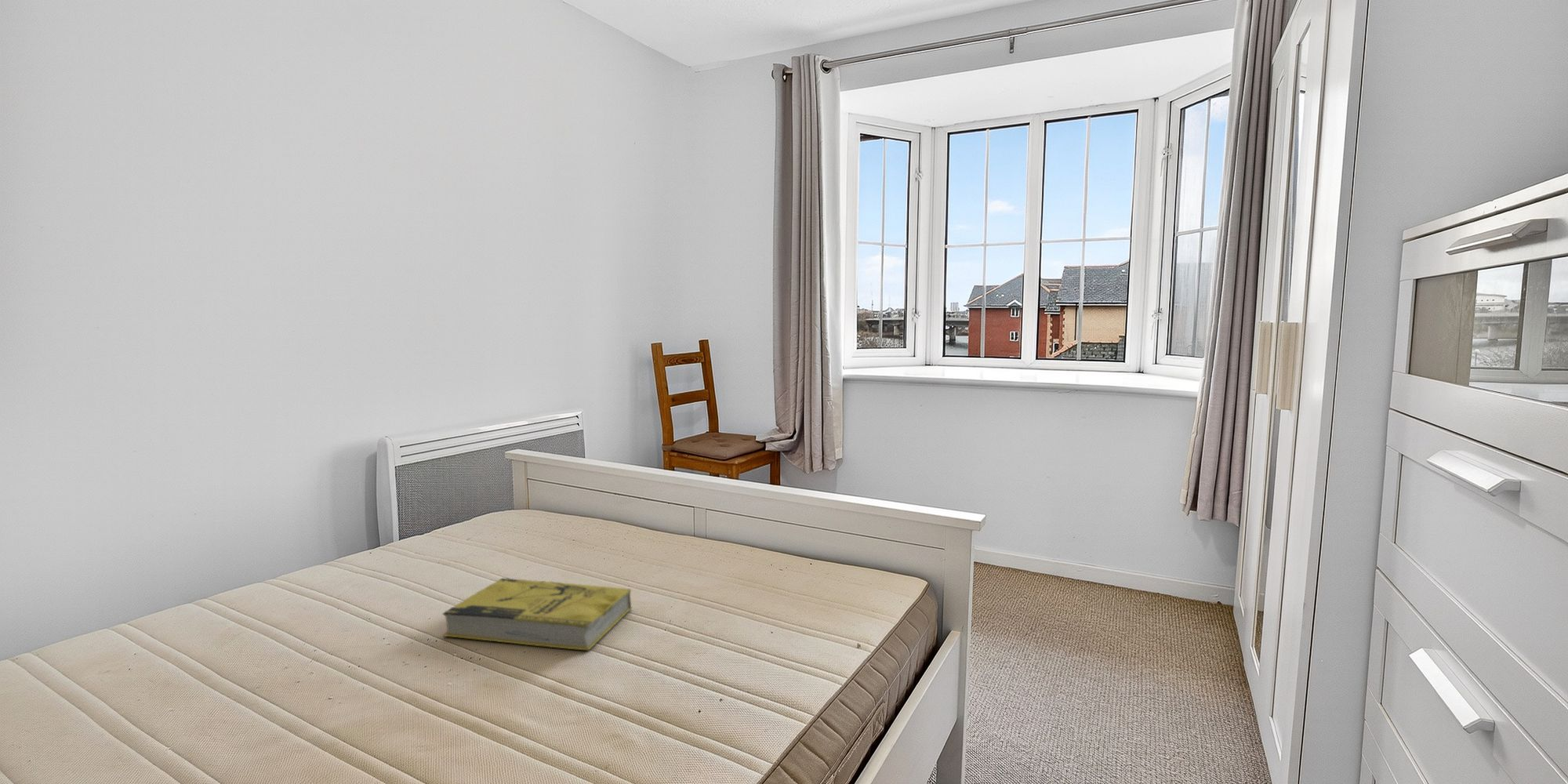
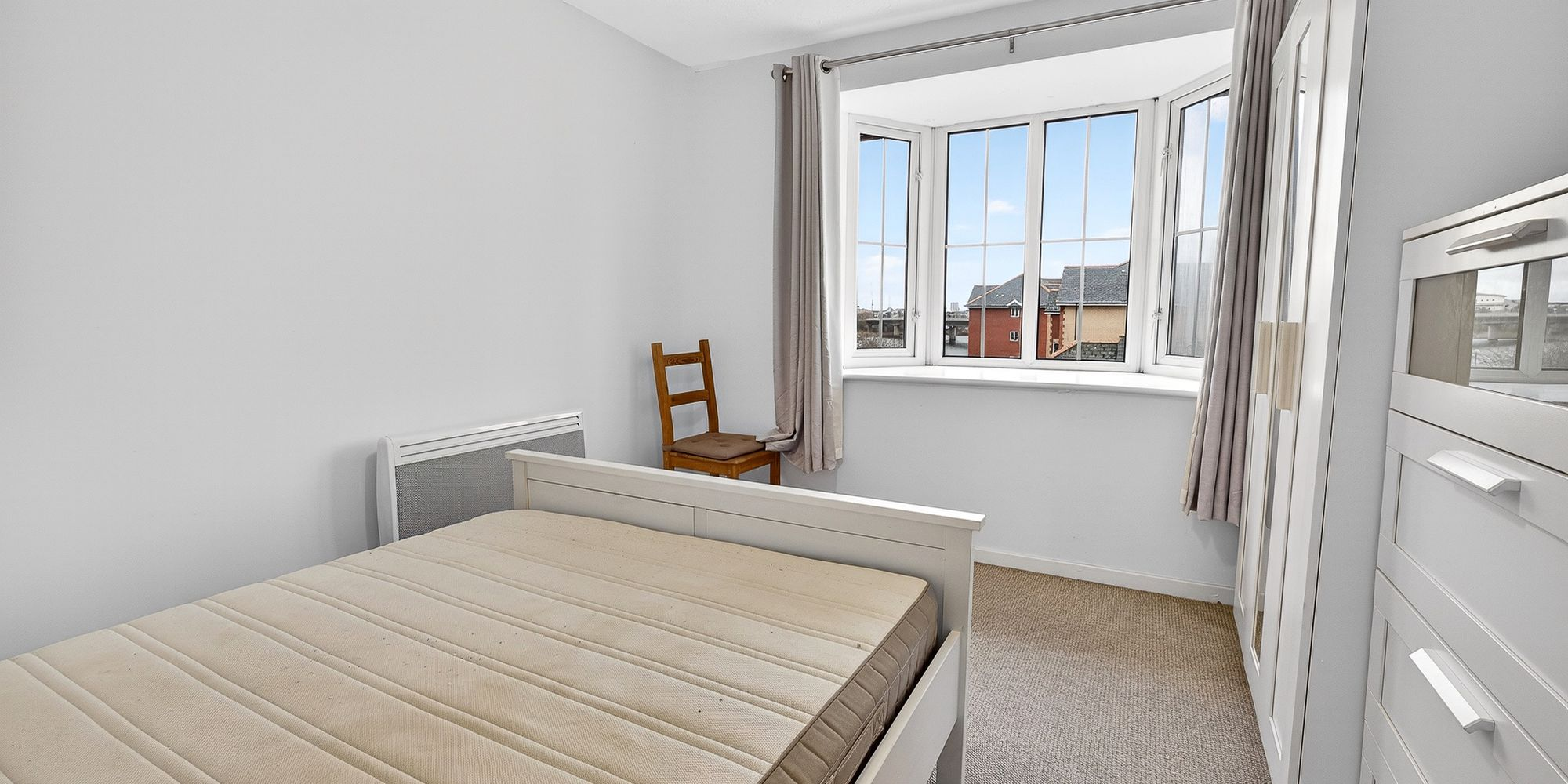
- book (542, 608)
